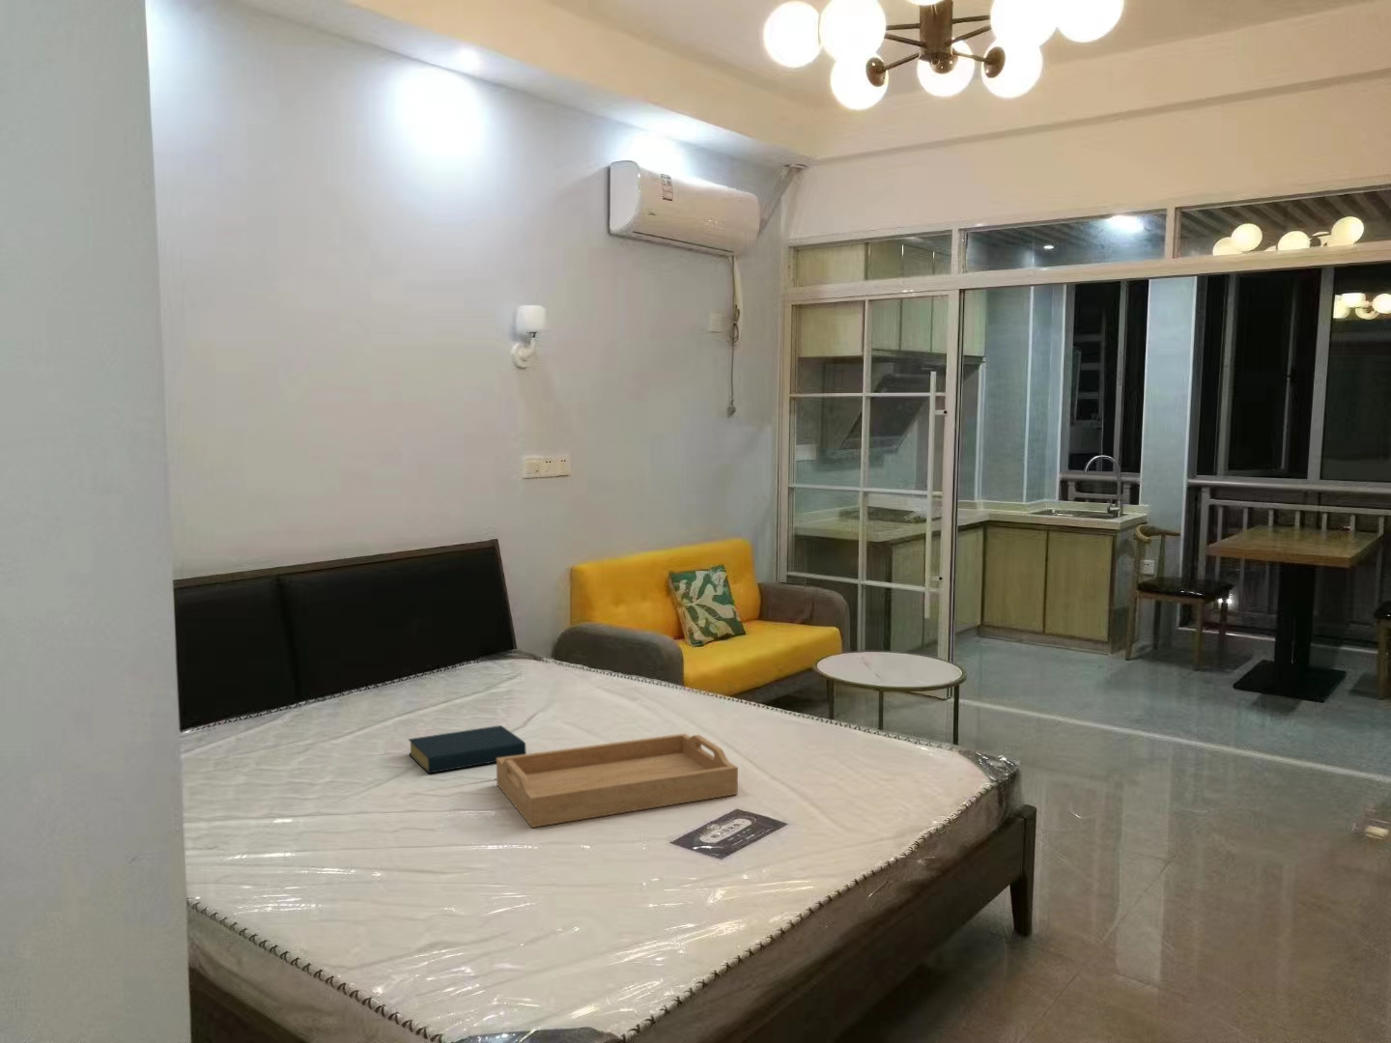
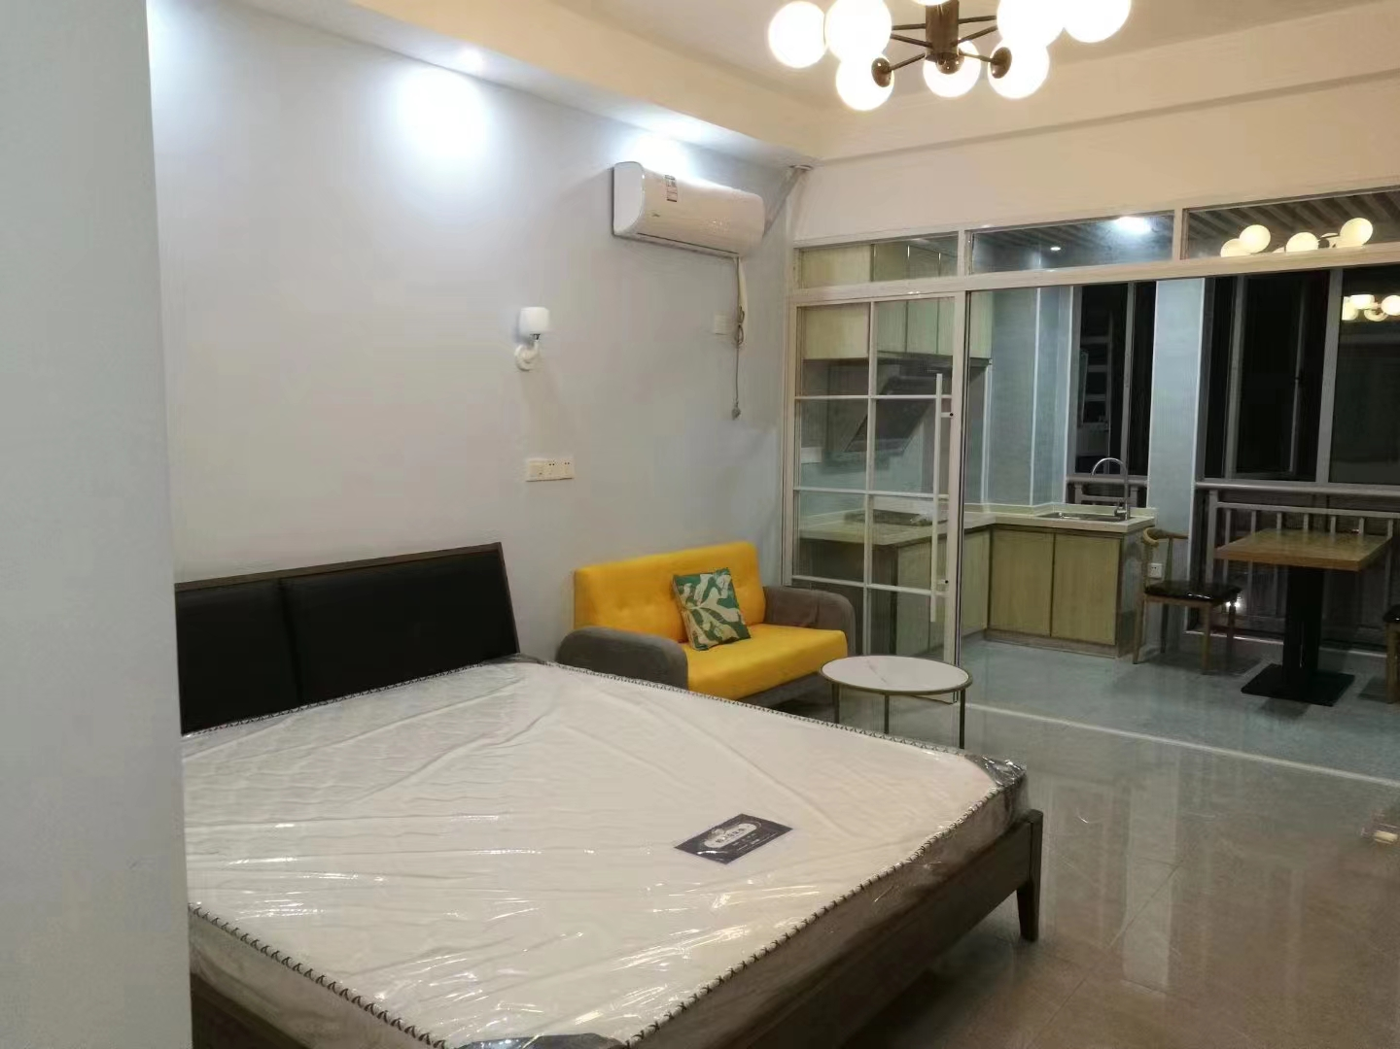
- serving tray (616, 771)
- hardback book (467, 747)
